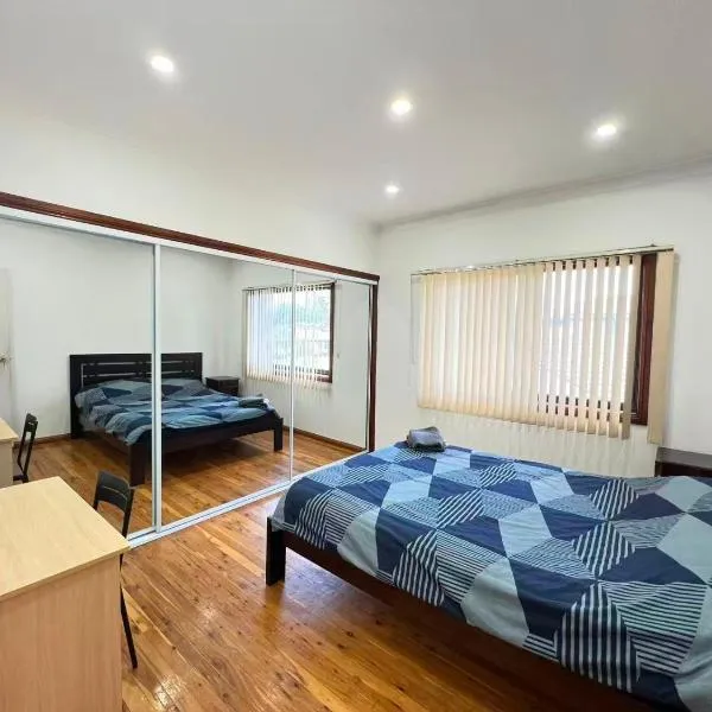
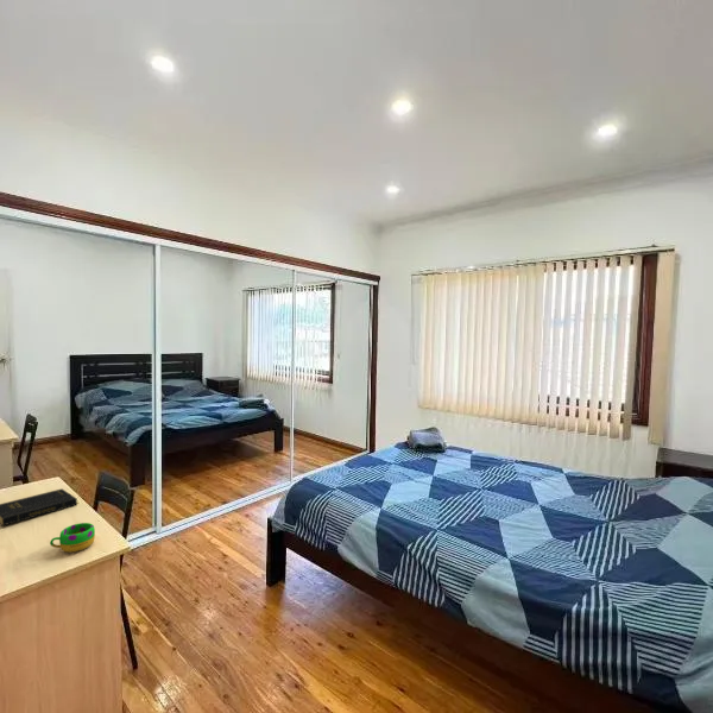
+ book (37, 505)
+ mug (72, 538)
